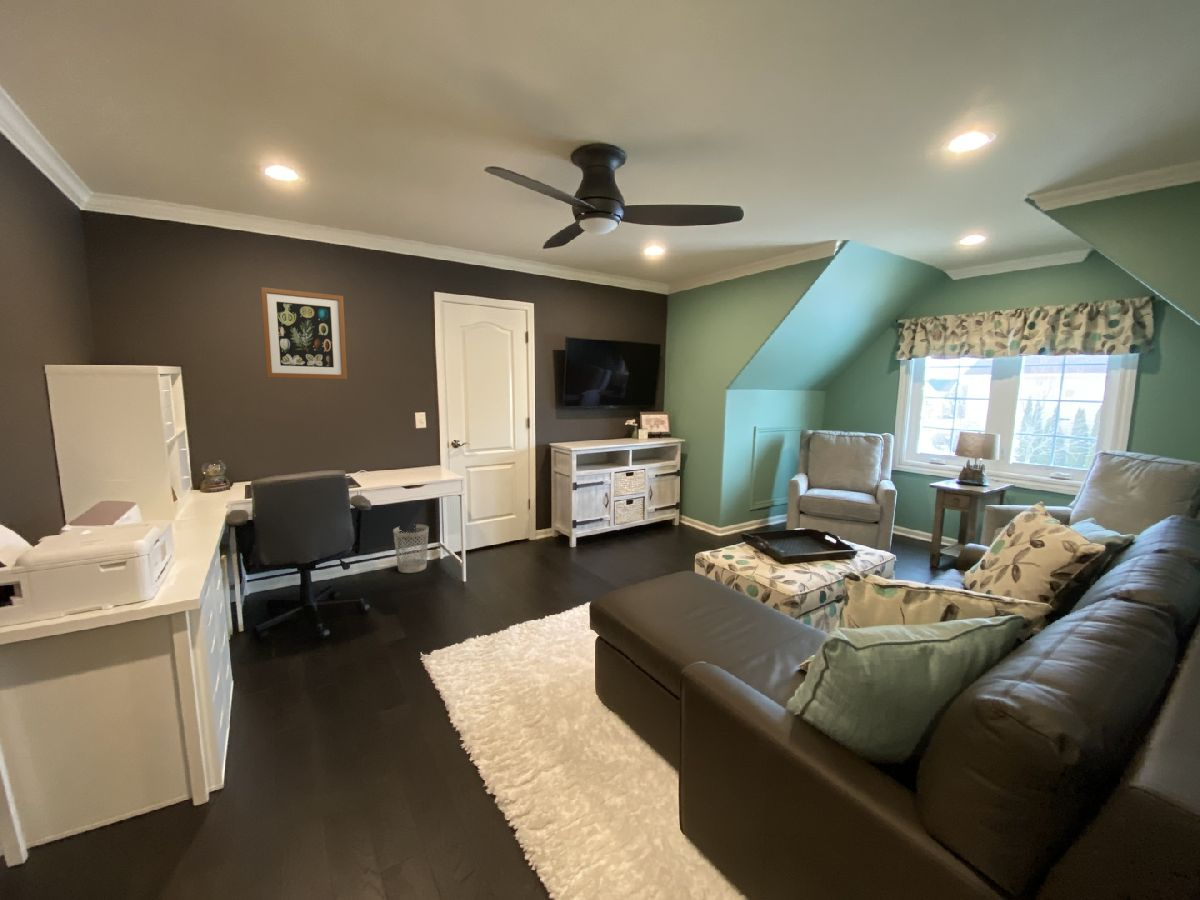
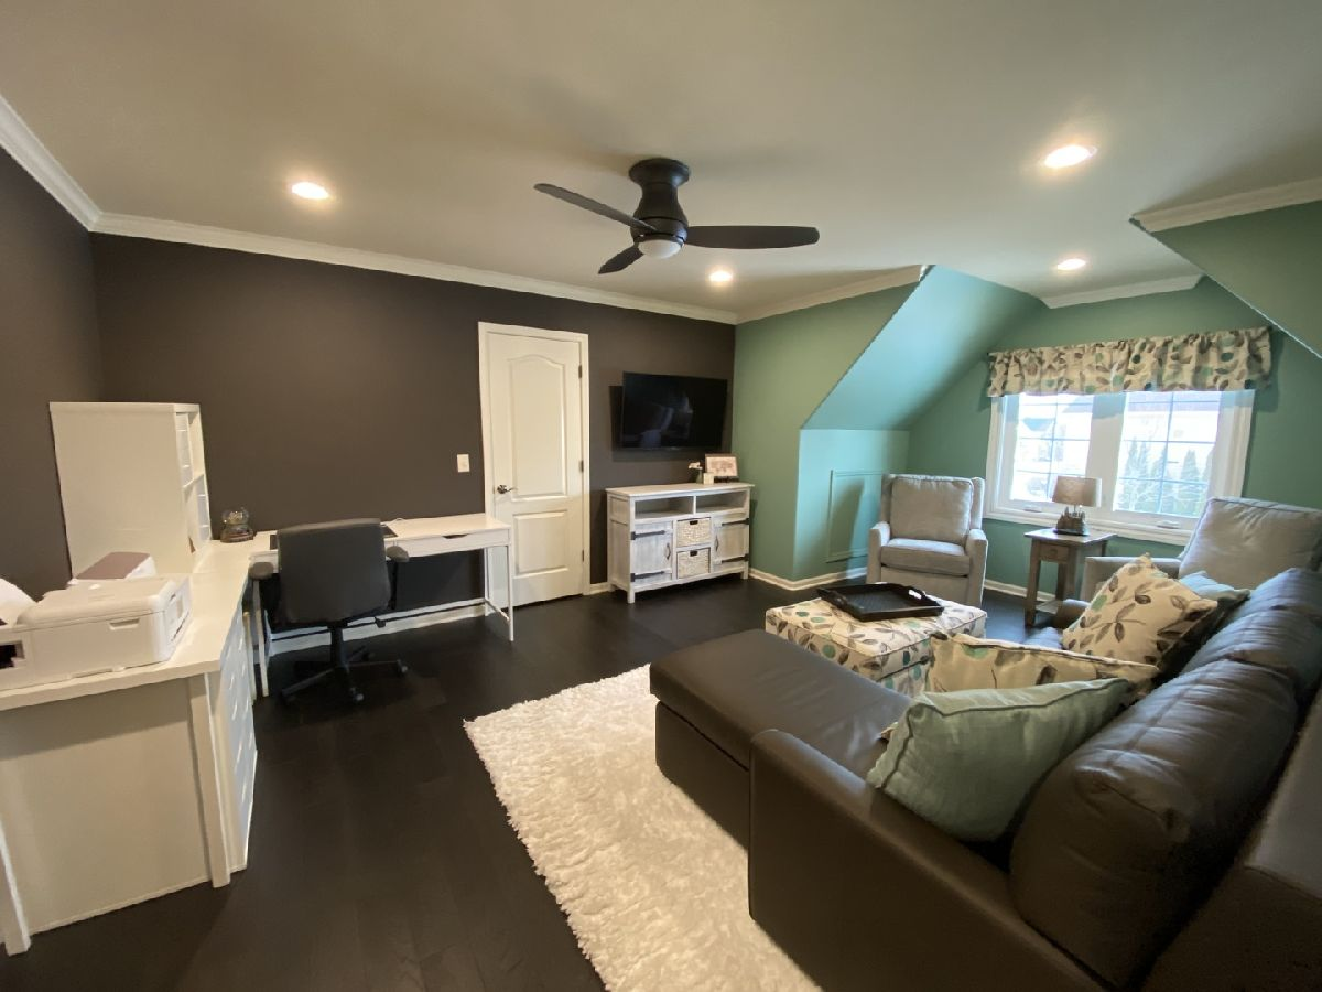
- wastebasket (411, 548)
- wall art (305, 335)
